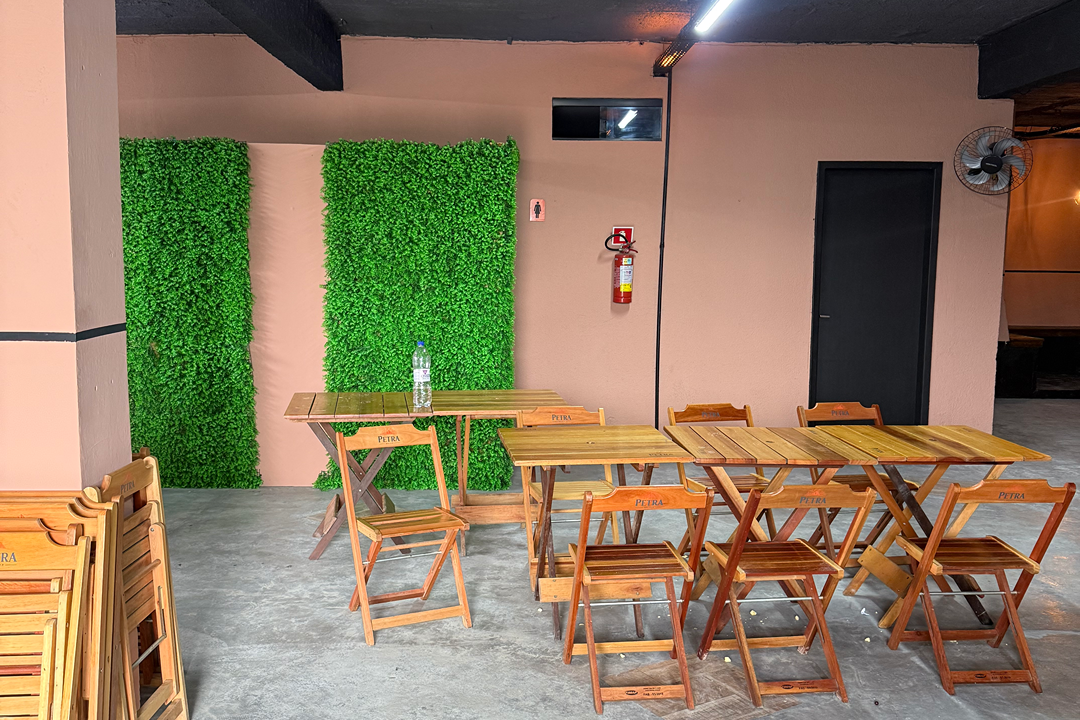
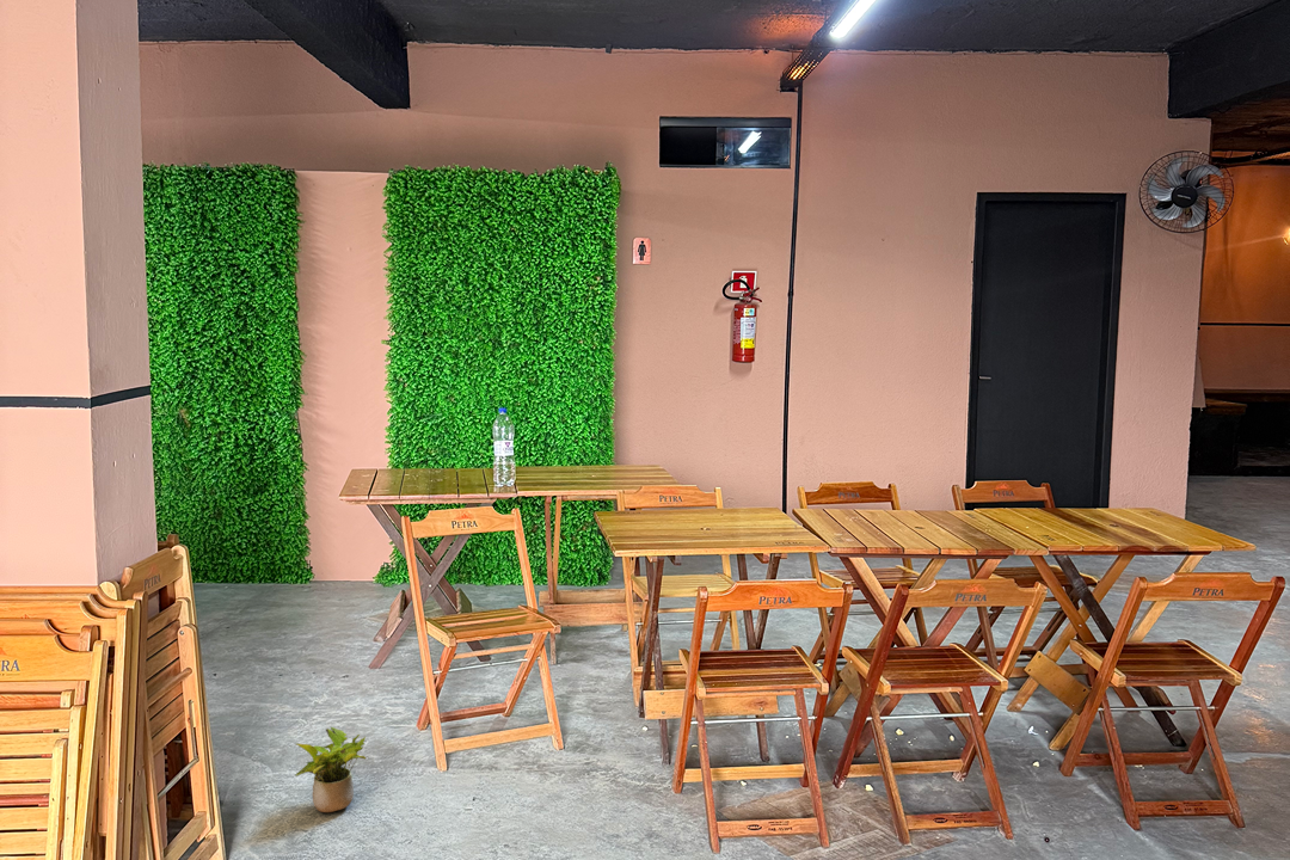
+ potted plant (331, 768)
